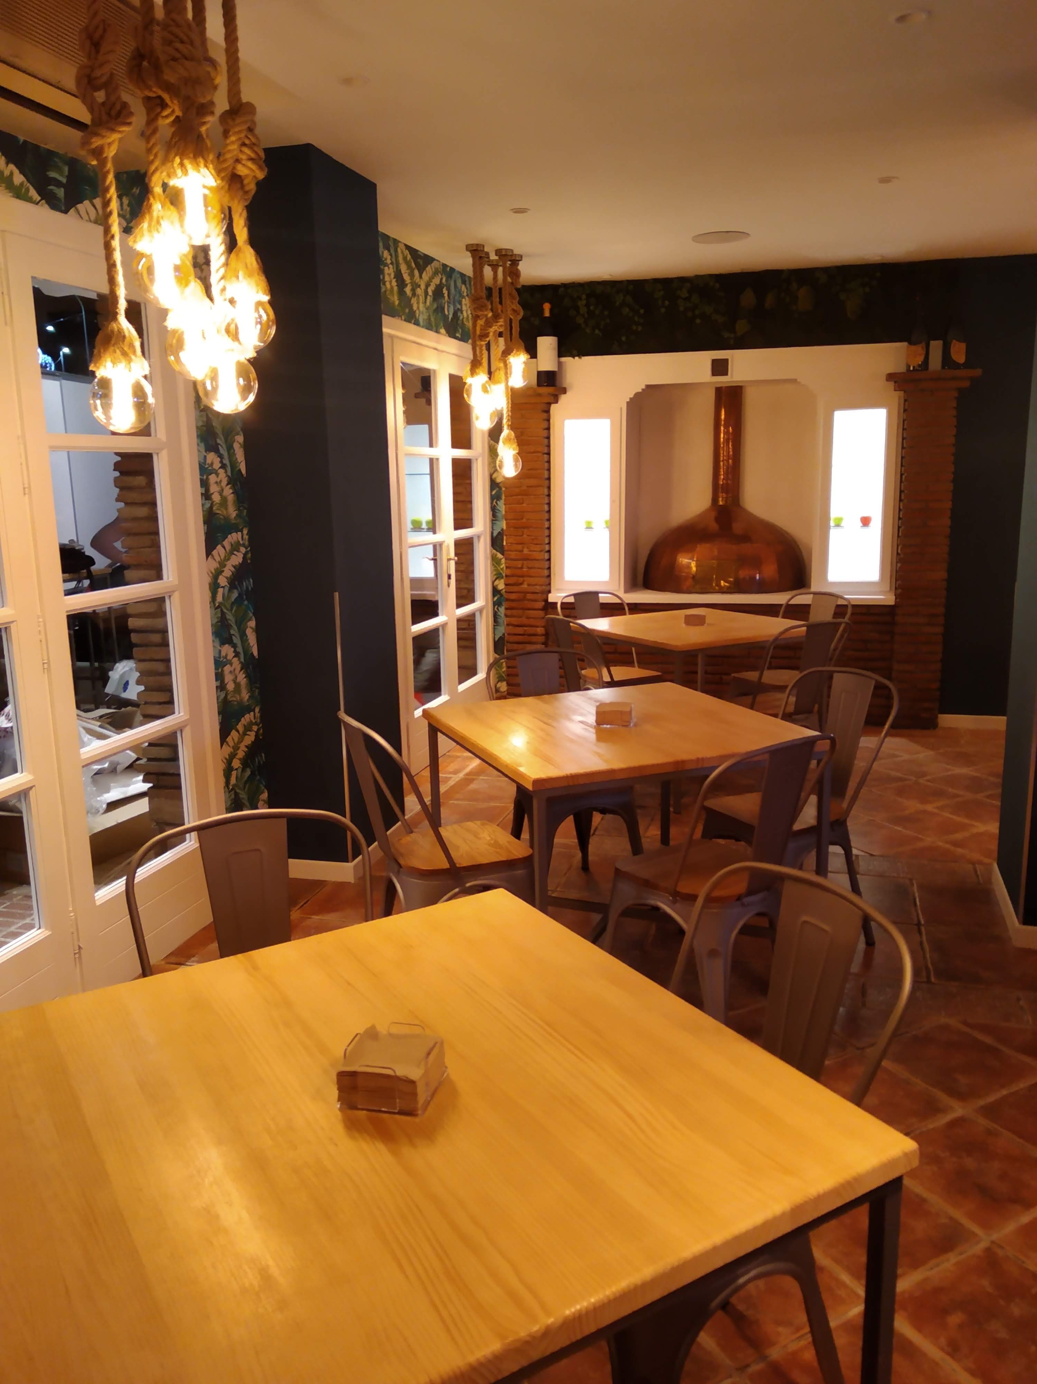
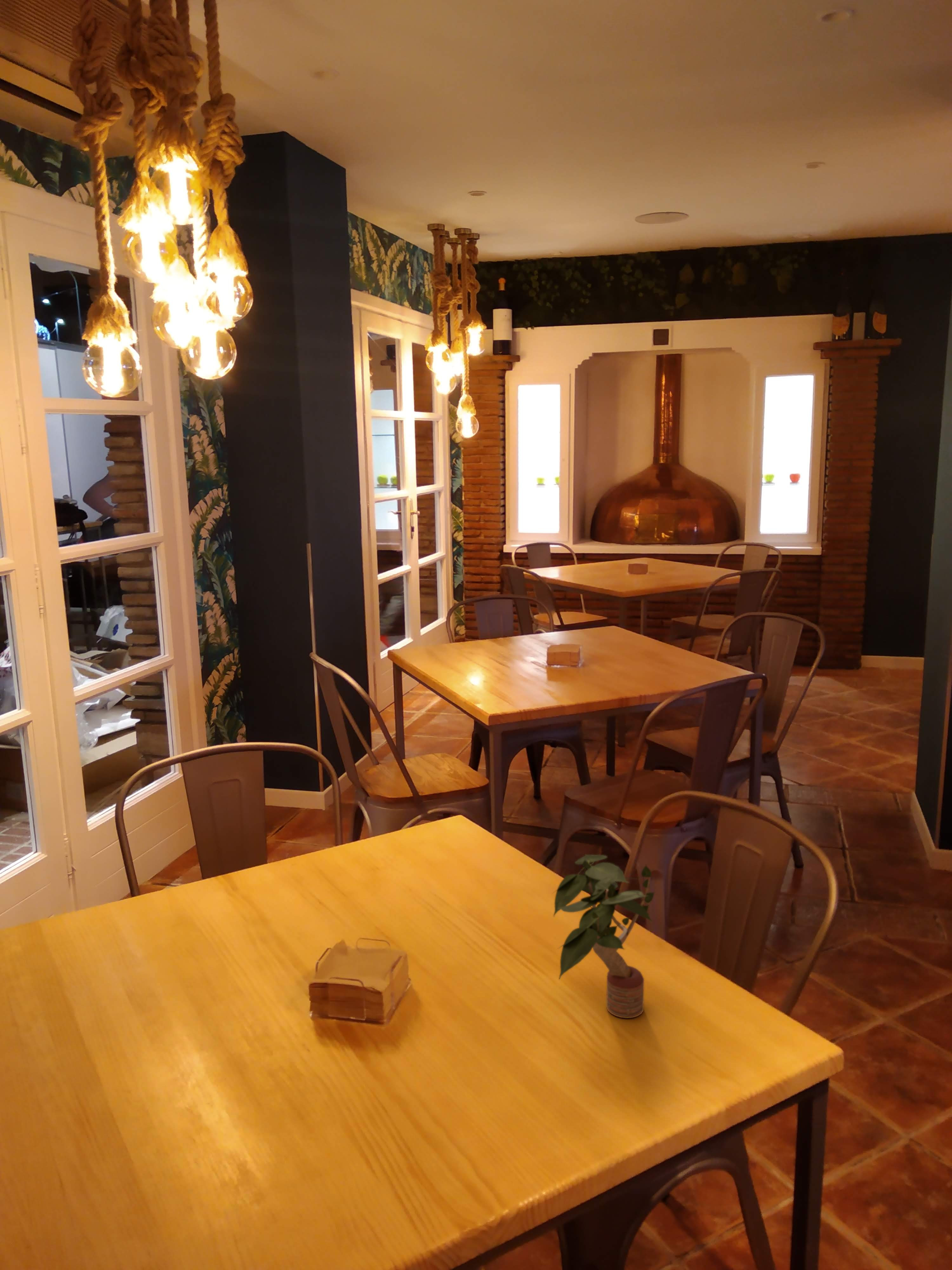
+ potted plant (596, 948)
